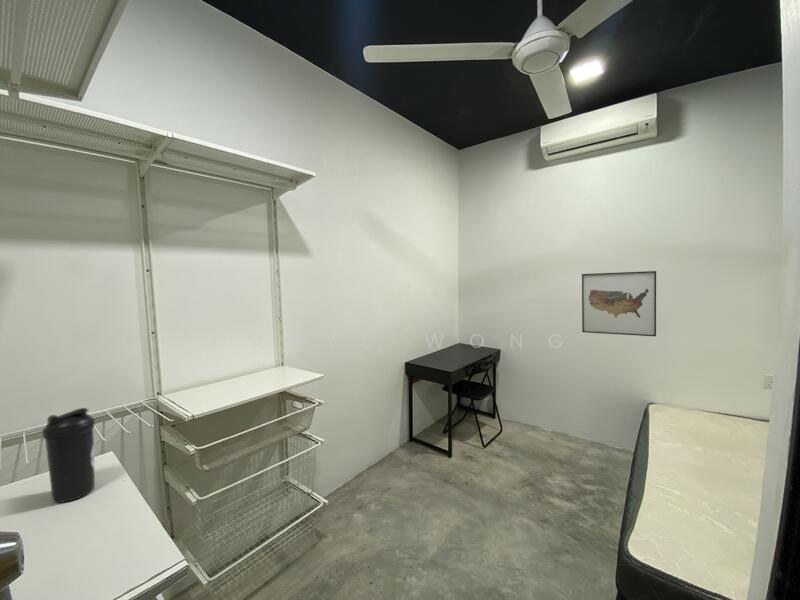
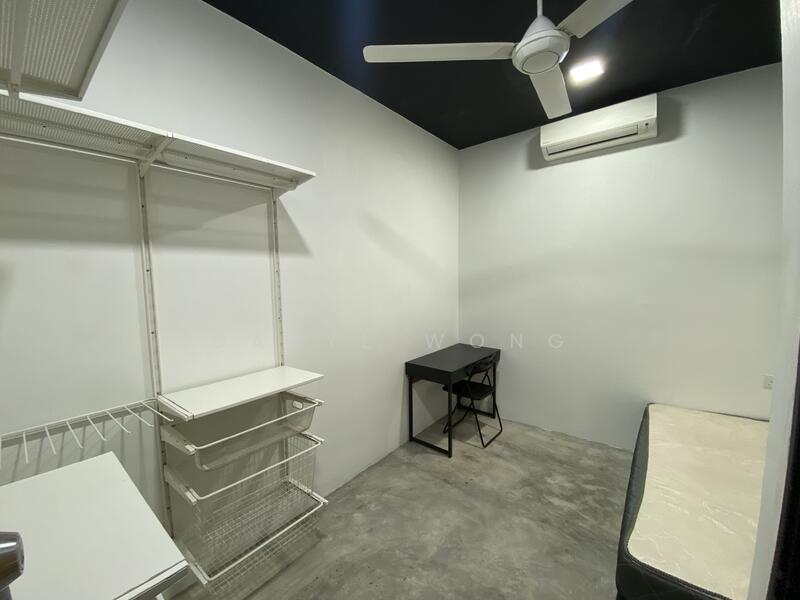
- water bottle (71, 453)
- wall art (617, 303)
